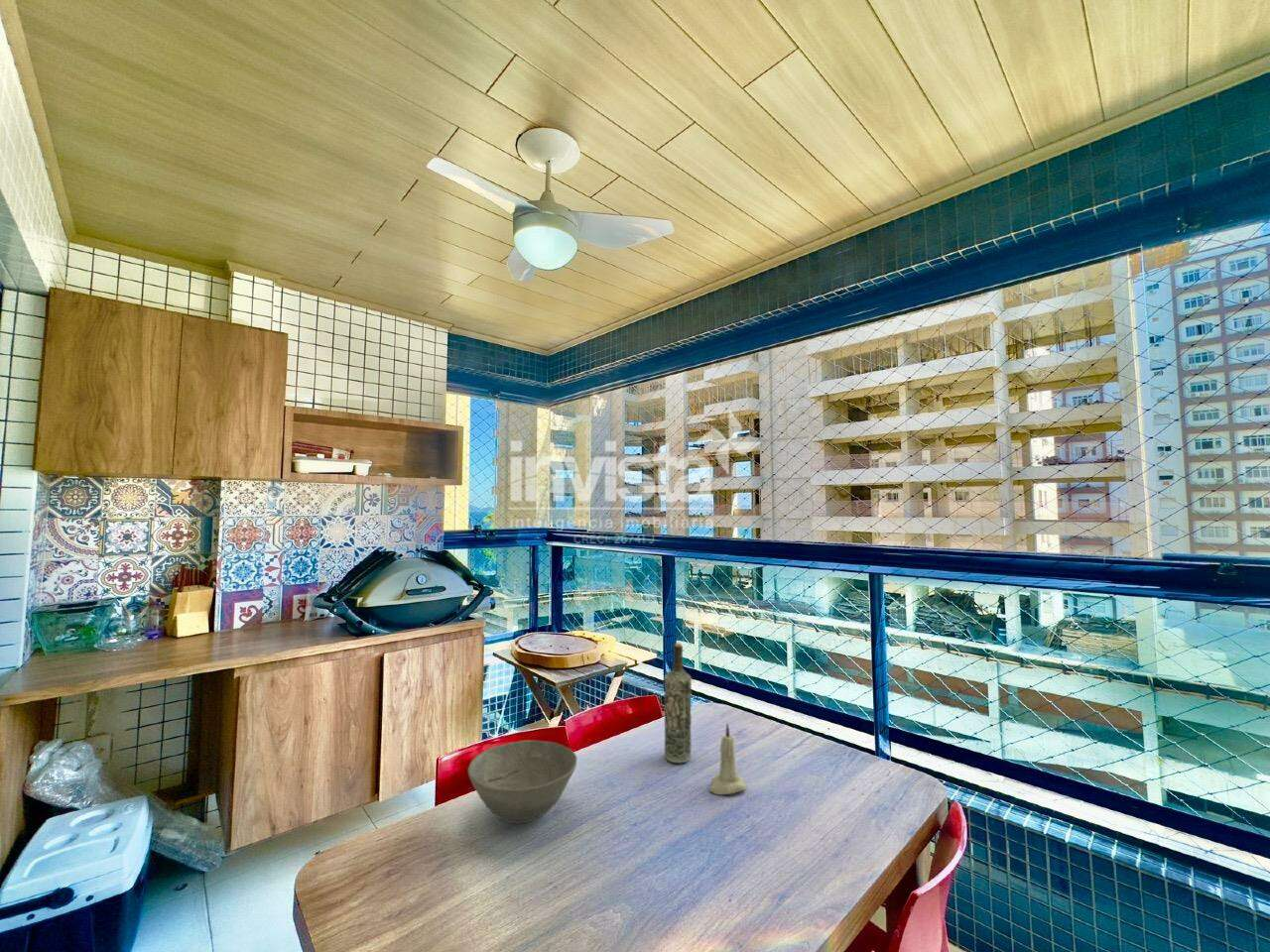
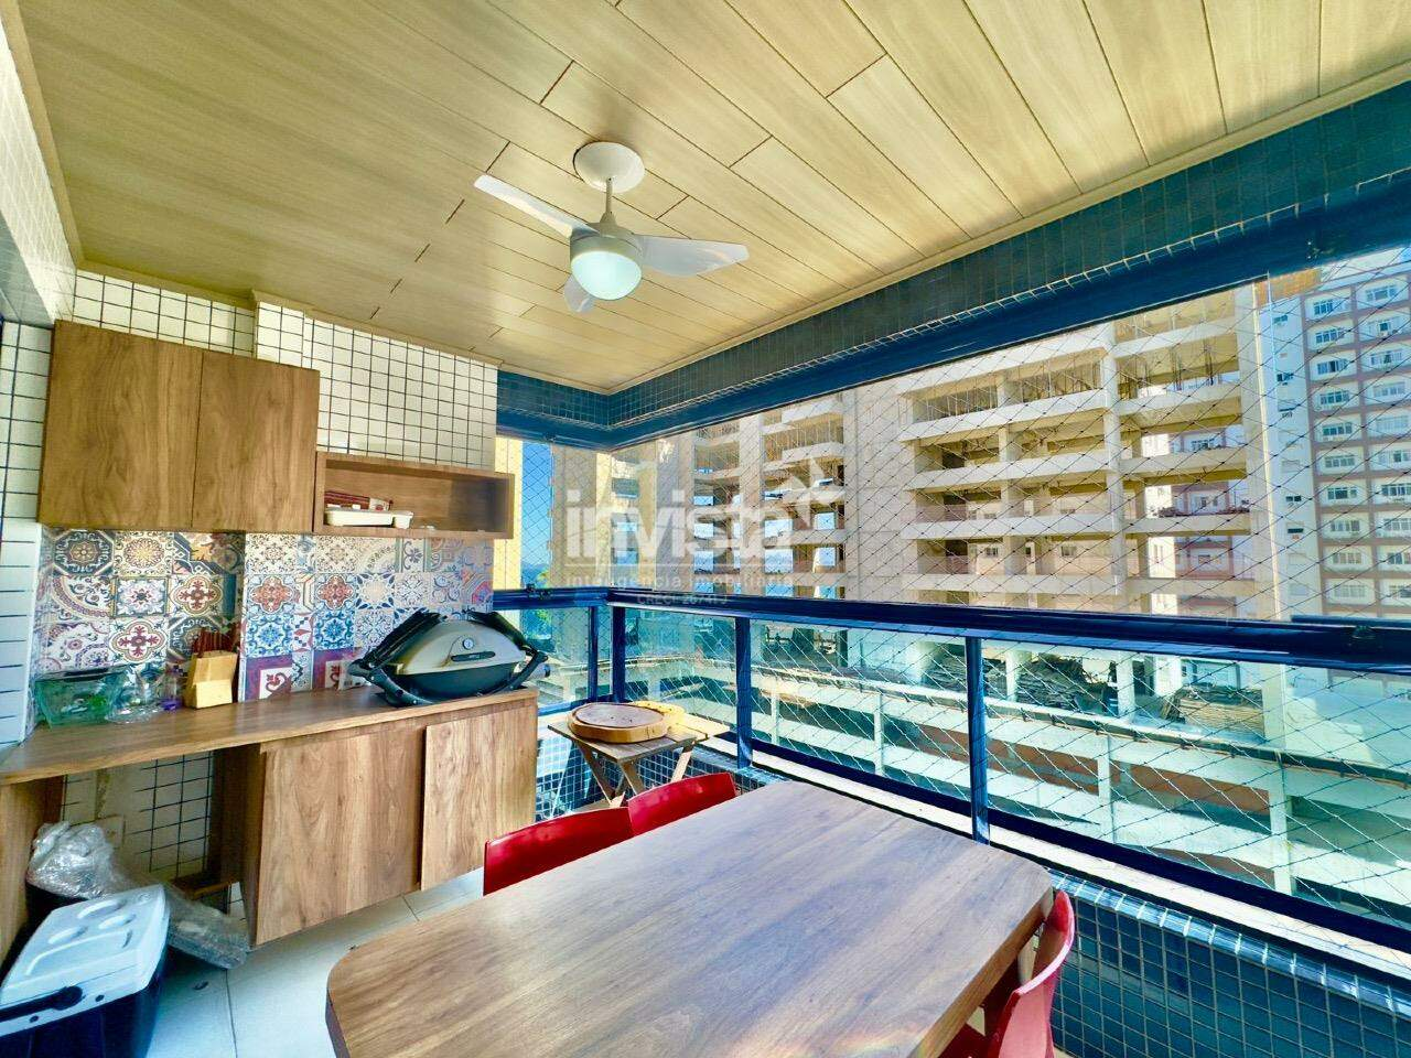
- bottle (678, 700)
- bowl (523, 786)
- candle (726, 755)
